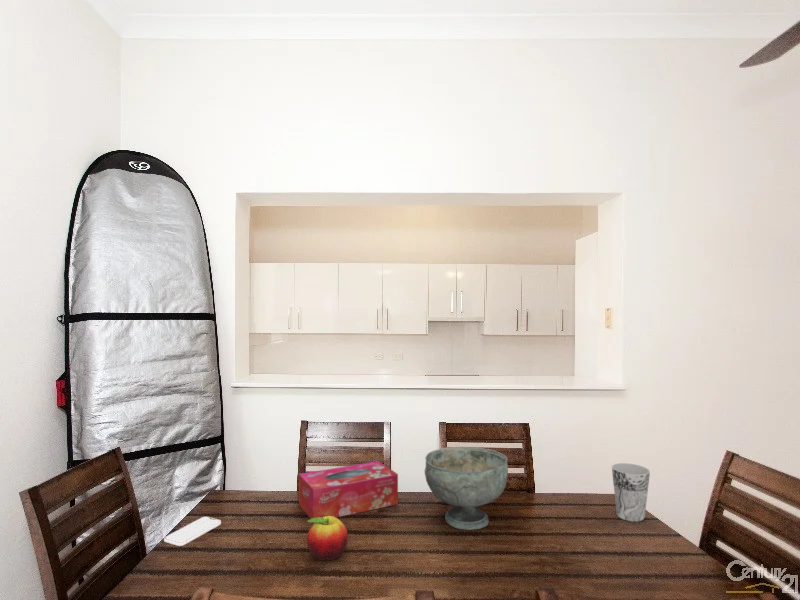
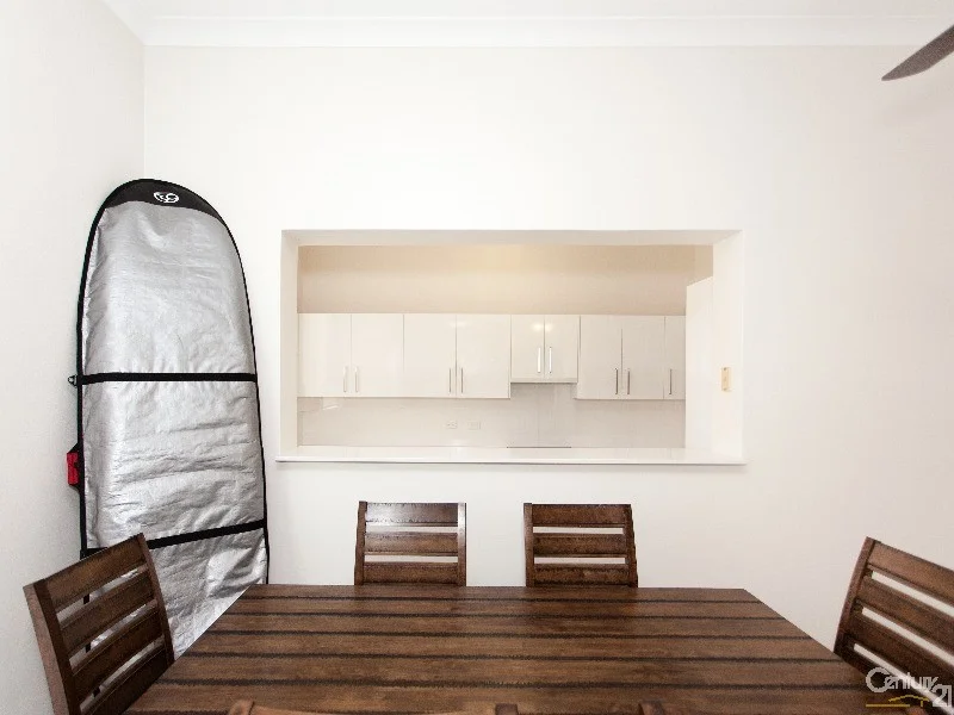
- smartphone (193, 530)
- cup (630, 492)
- decorative bowl (465, 488)
- fruit (327, 536)
- tissue box (348, 489)
